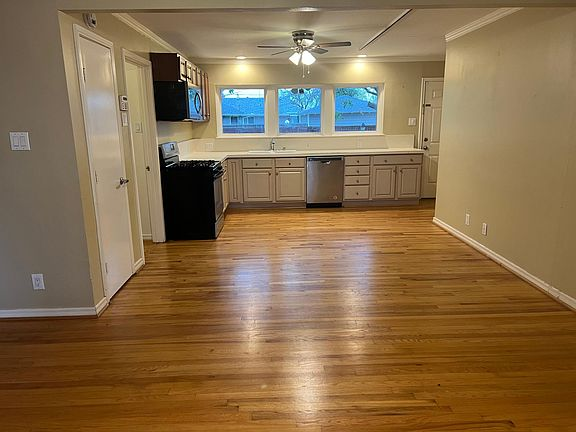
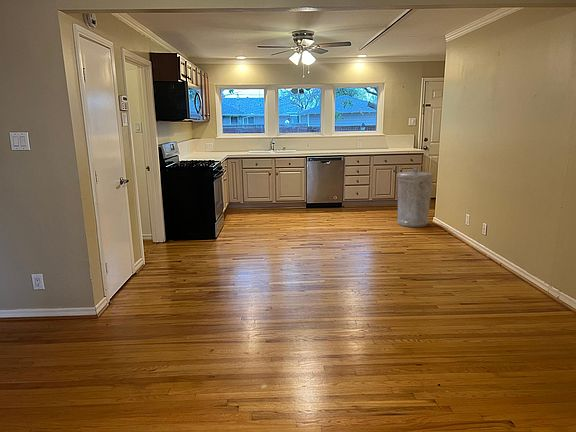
+ trash can (413, 196)
